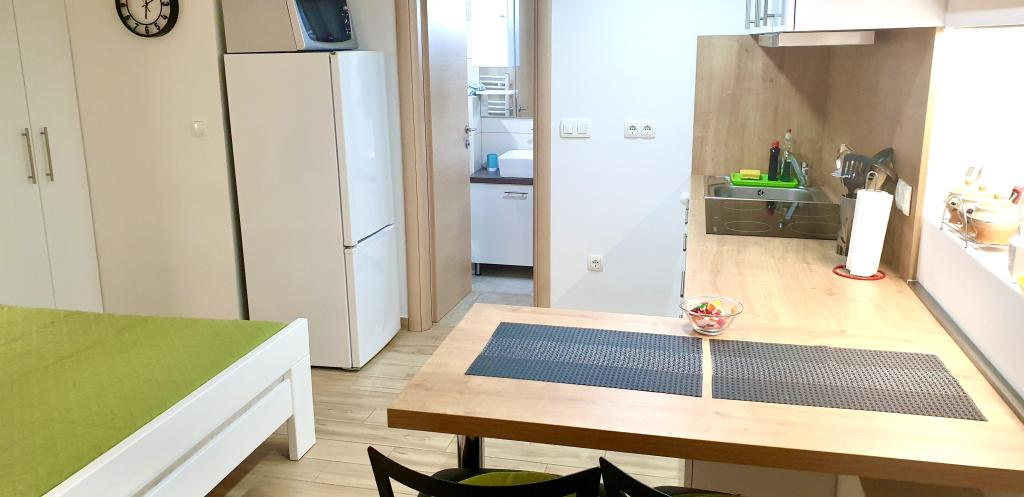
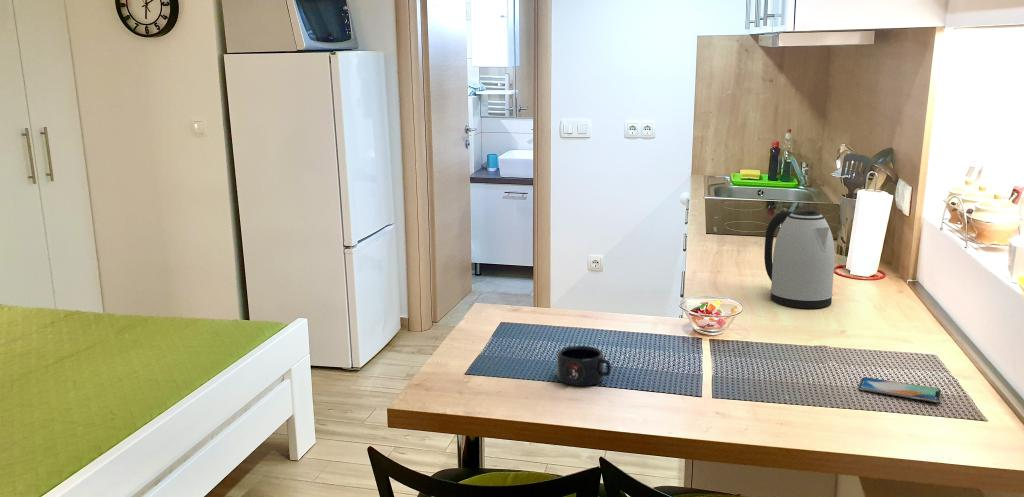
+ smartphone (899, 389)
+ kettle (795, 254)
+ mug (584, 366)
